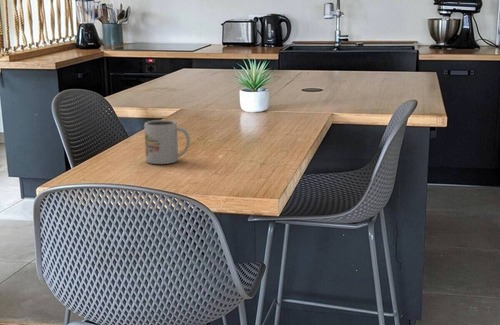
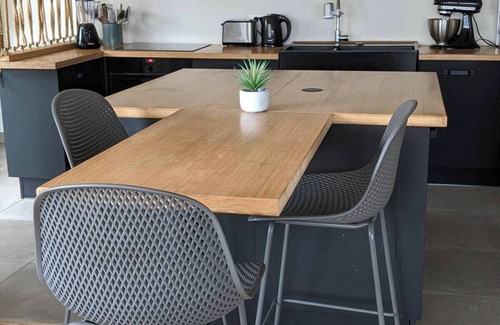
- mug (167, 141)
